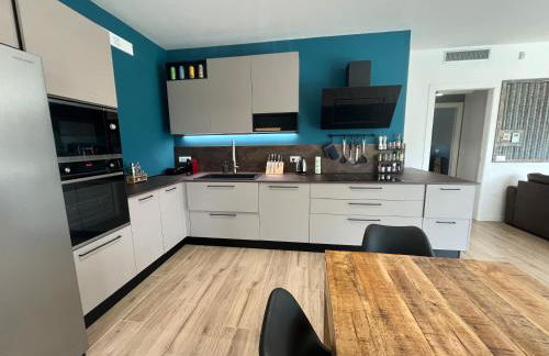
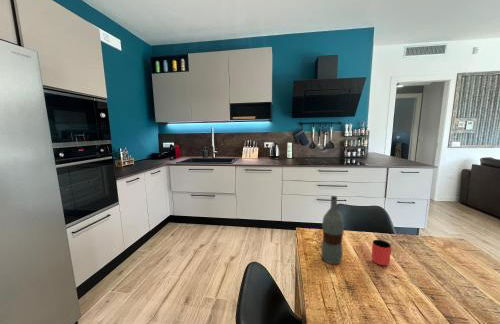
+ cup (383, 251)
+ bottle (332, 228)
